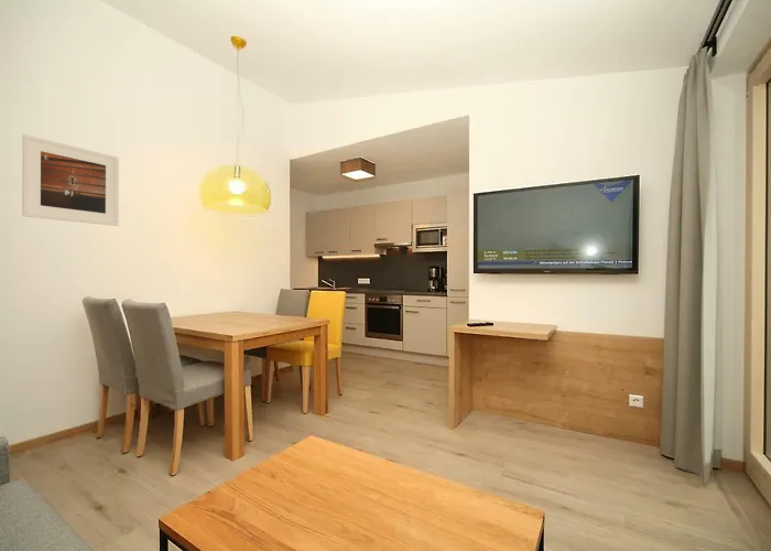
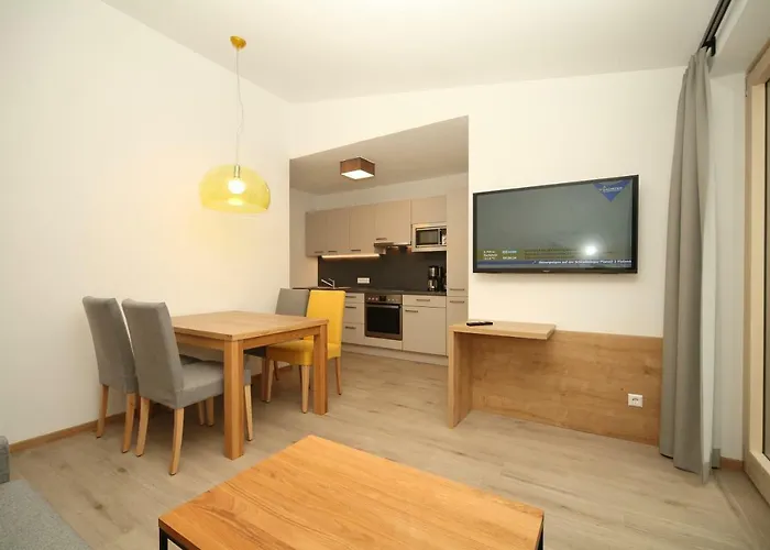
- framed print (74, 184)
